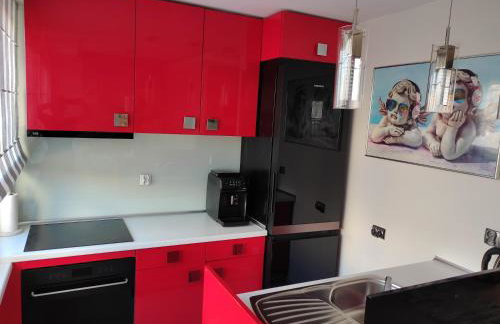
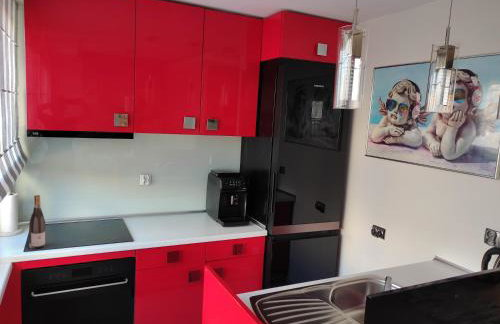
+ wine bottle (37, 221)
